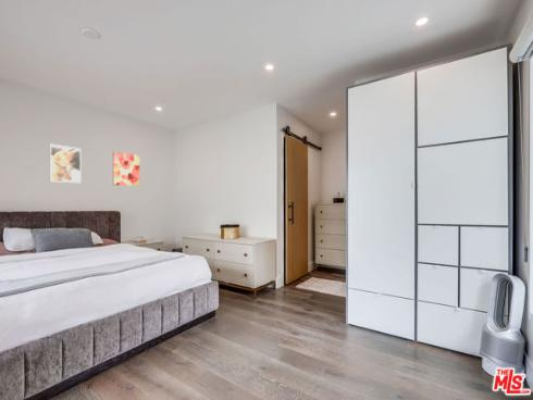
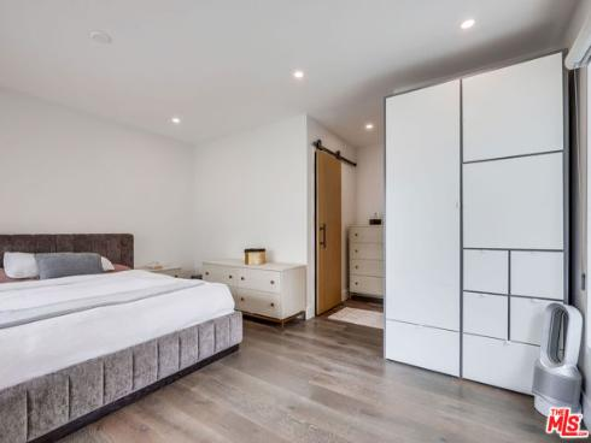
- wall art (126, 170)
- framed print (65, 164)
